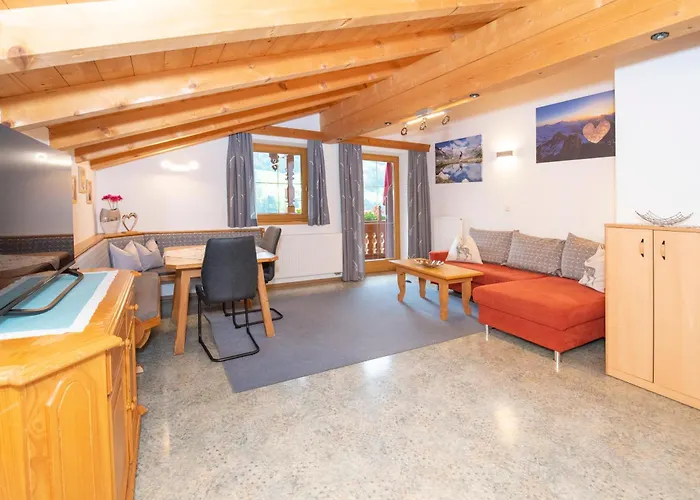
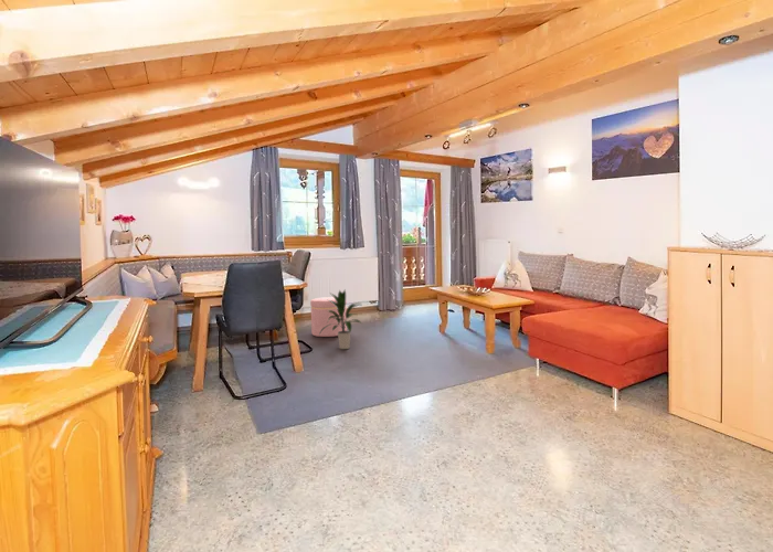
+ ottoman (328, 316)
+ indoor plant (341, 318)
